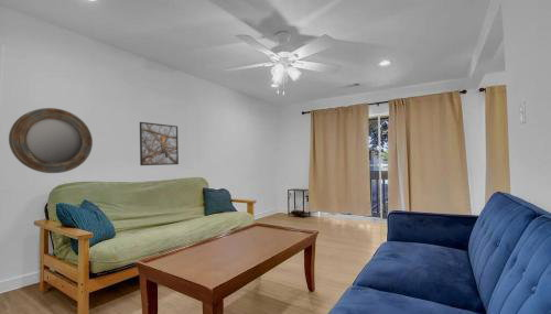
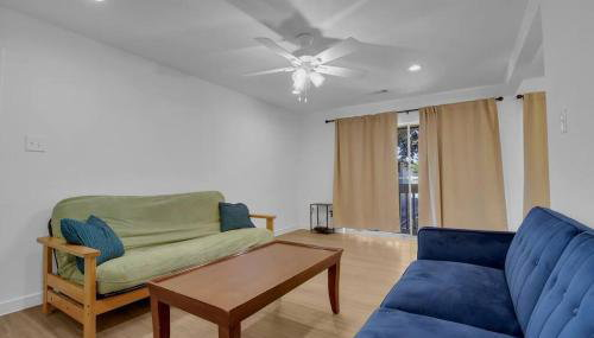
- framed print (160, 144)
- home mirror (54, 140)
